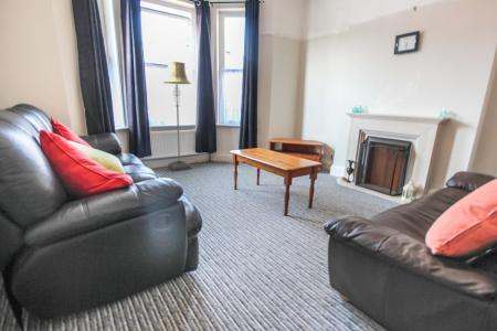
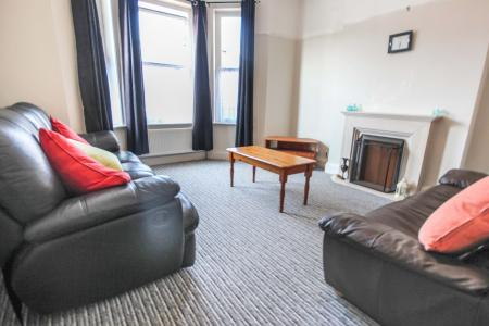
- floor lamp (178, 117)
